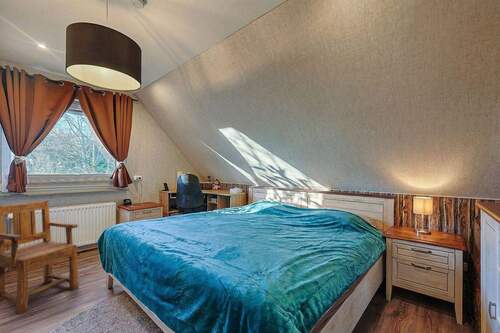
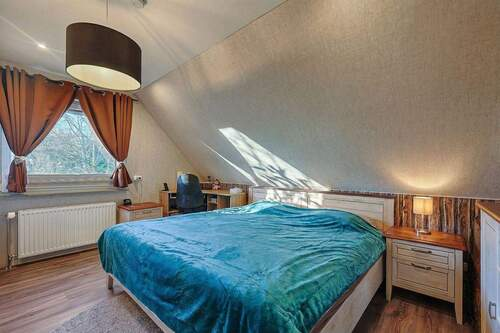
- armchair (36, 249)
